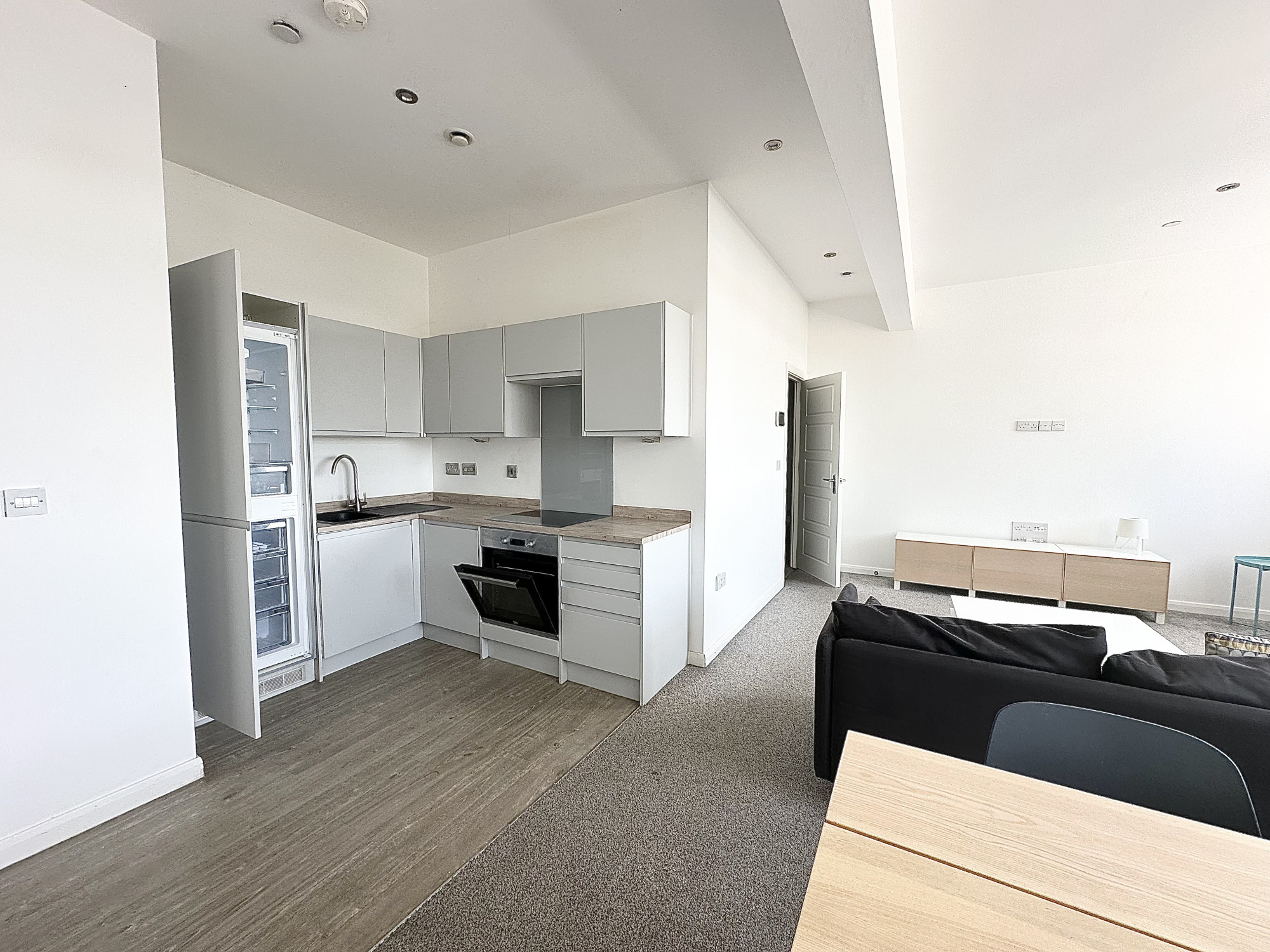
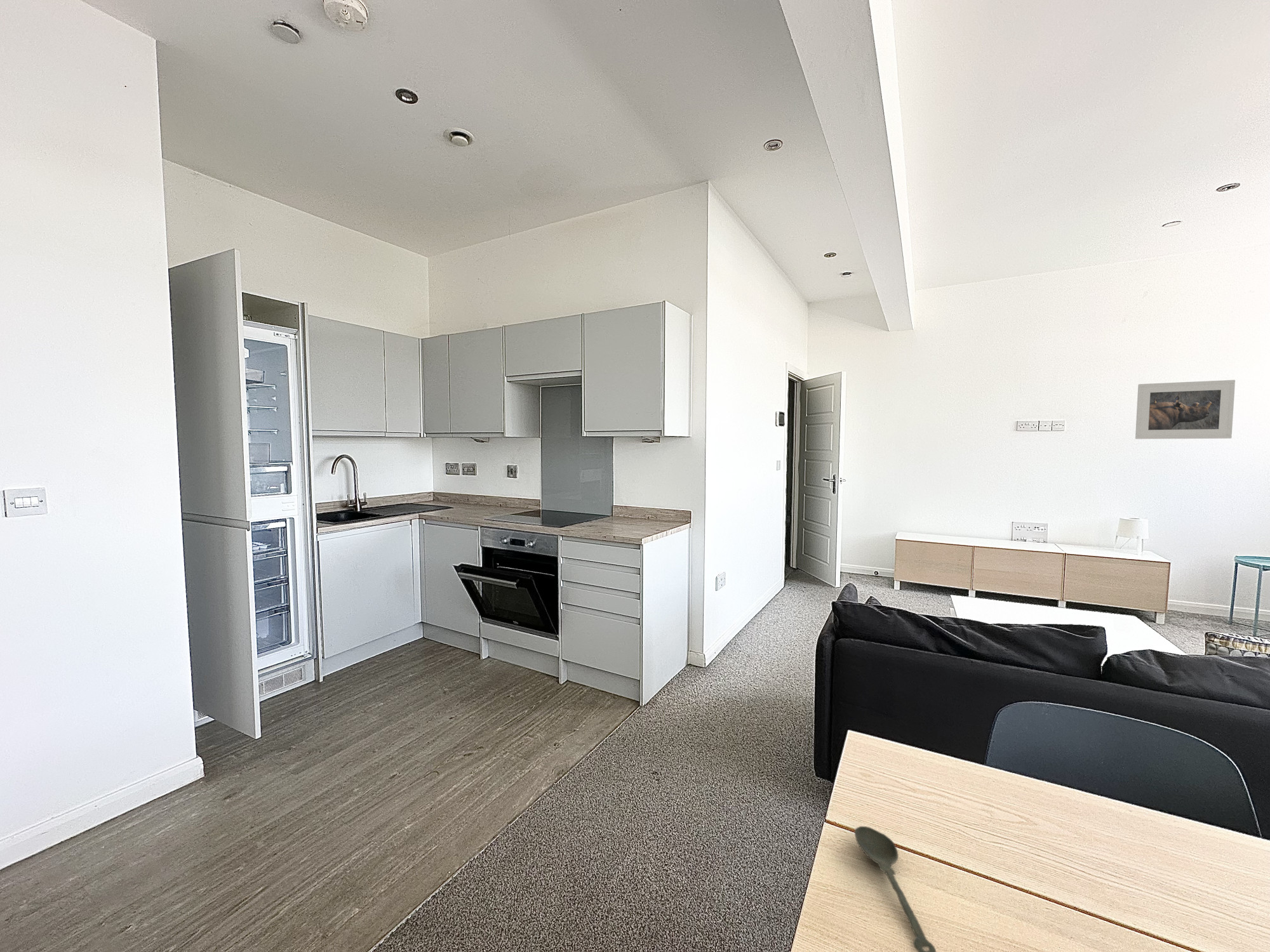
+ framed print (1183, 410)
+ spoon (895, 881)
